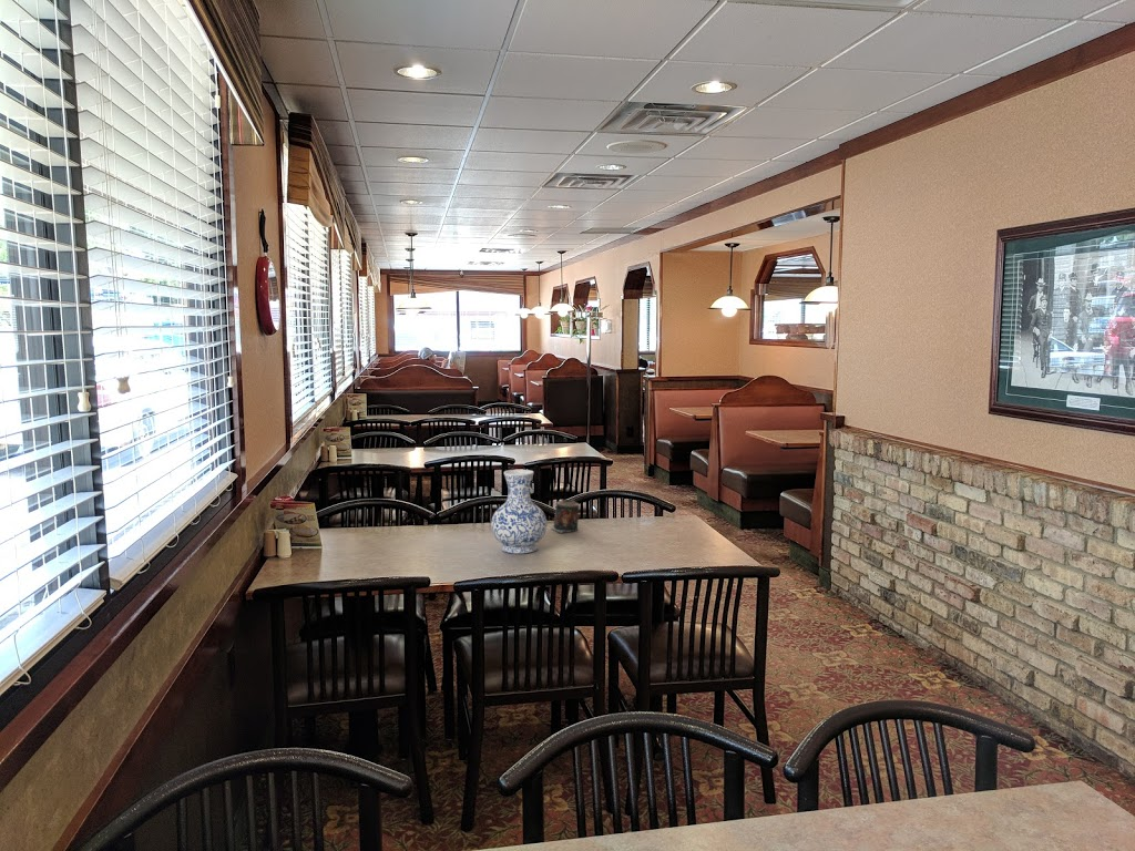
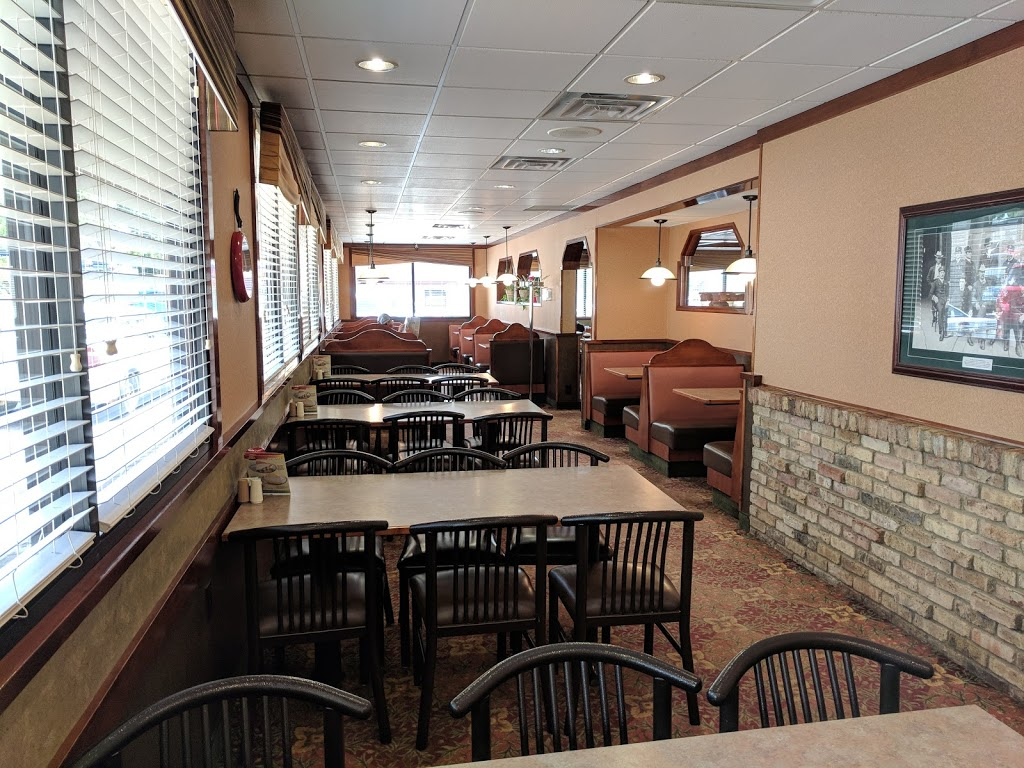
- vase (519, 510)
- candle (564, 515)
